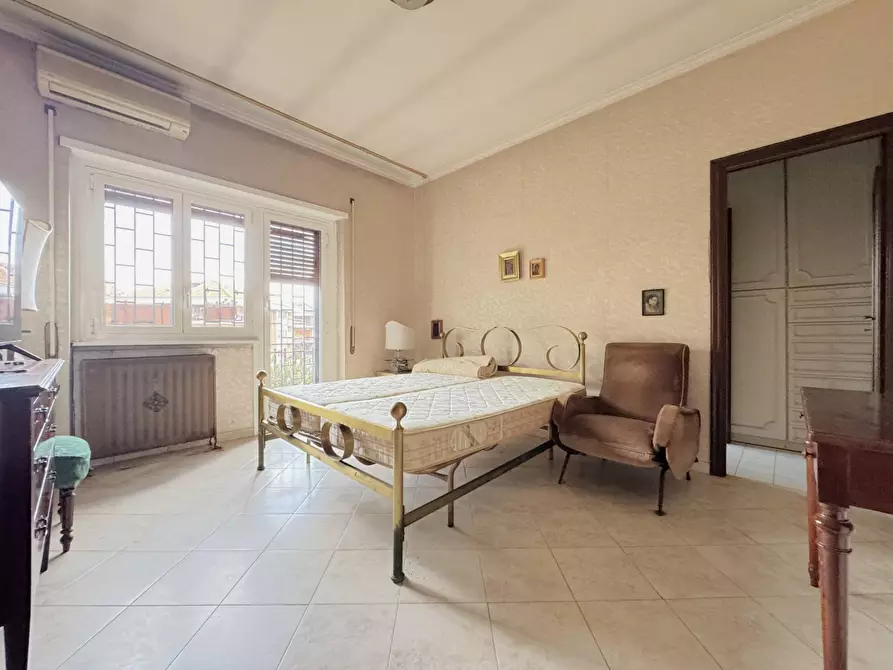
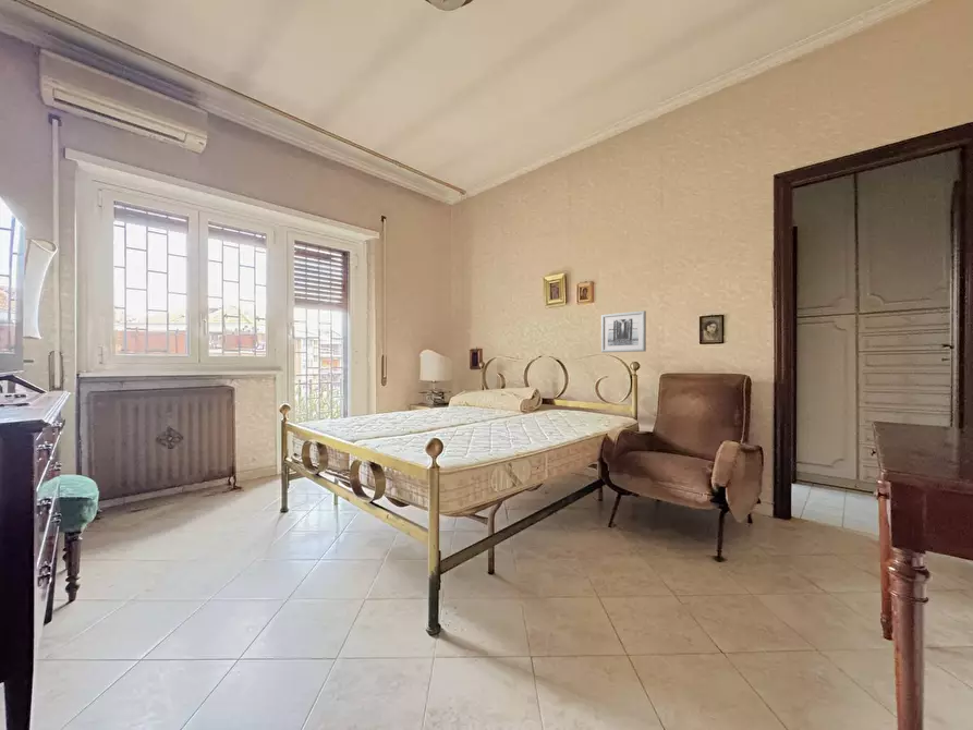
+ wall art (622, 332)
